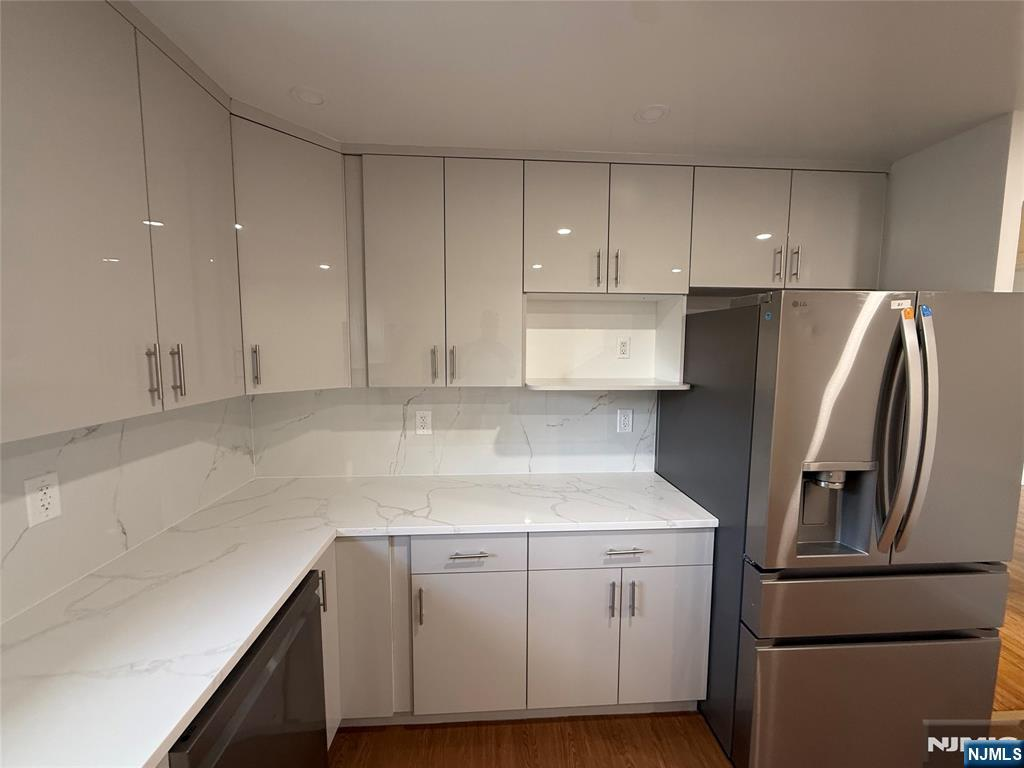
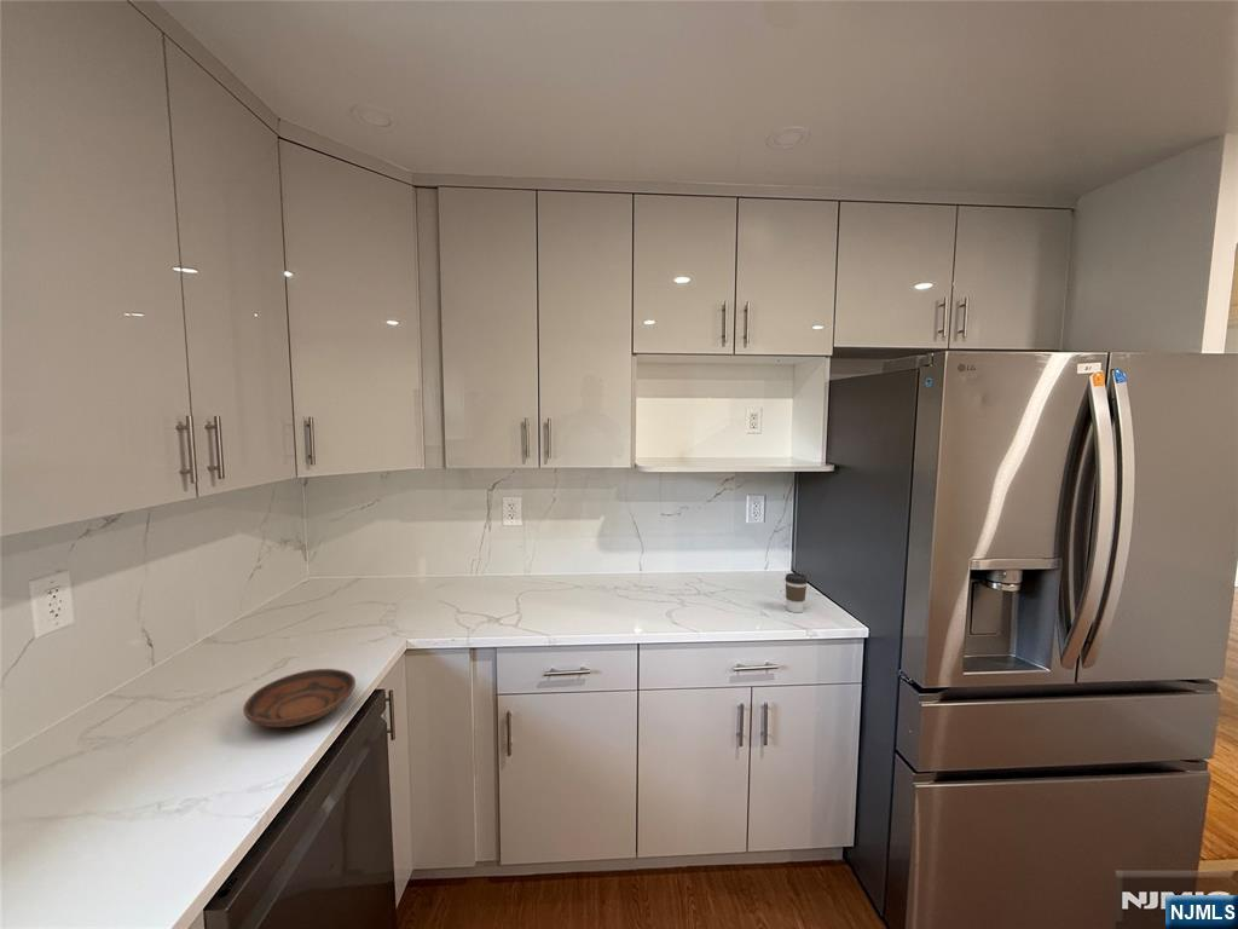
+ coffee cup (796, 593)
+ bowl (302, 702)
